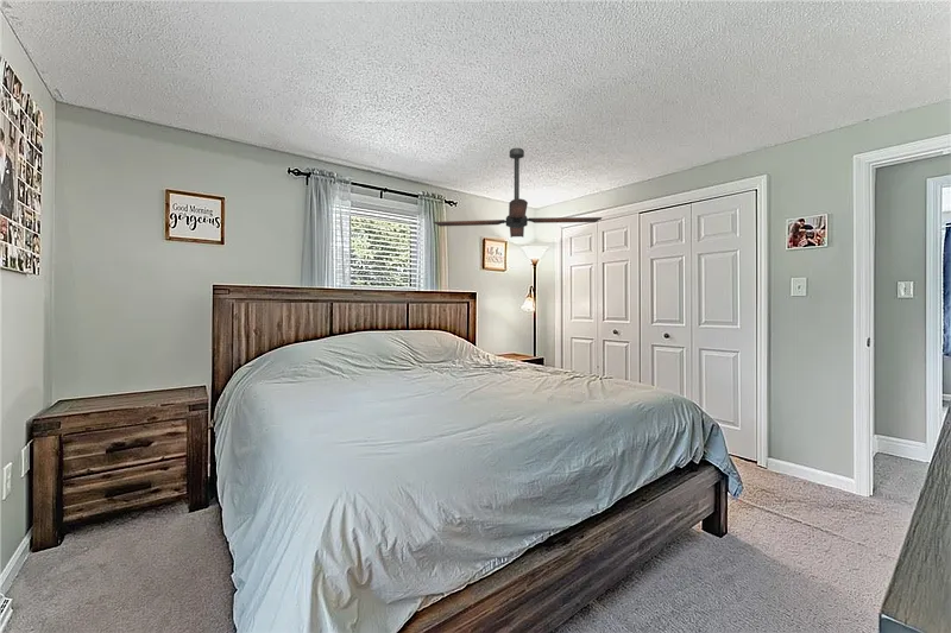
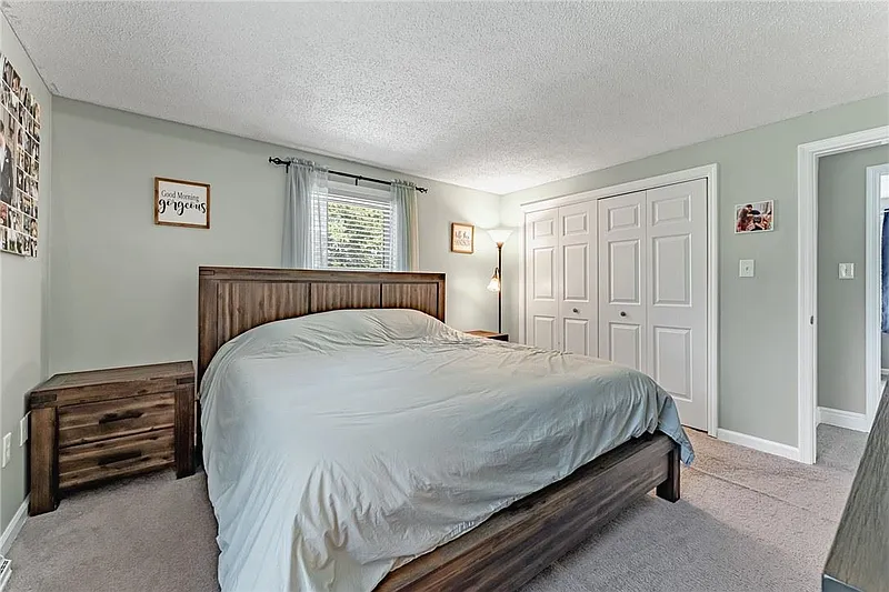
- ceiling fan (516, 189)
